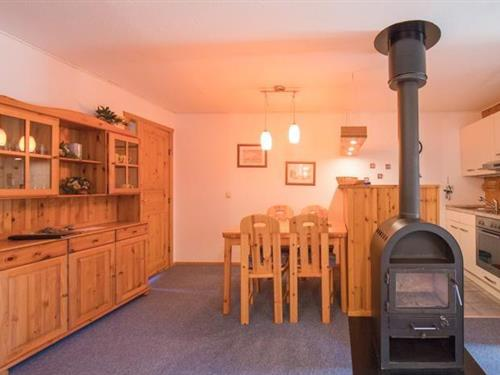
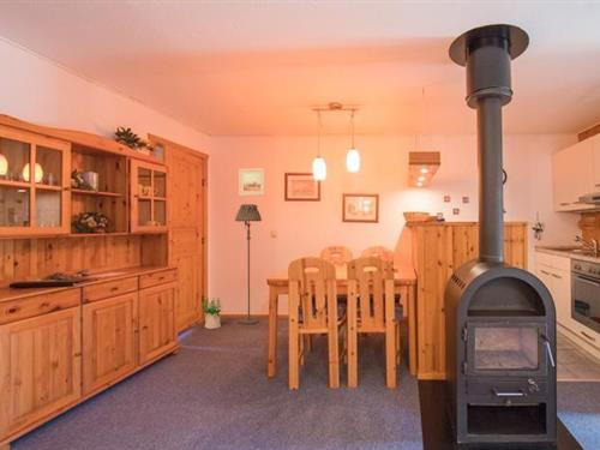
+ potted plant (211, 312)
+ floor lamp (248, 263)
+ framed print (252, 181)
